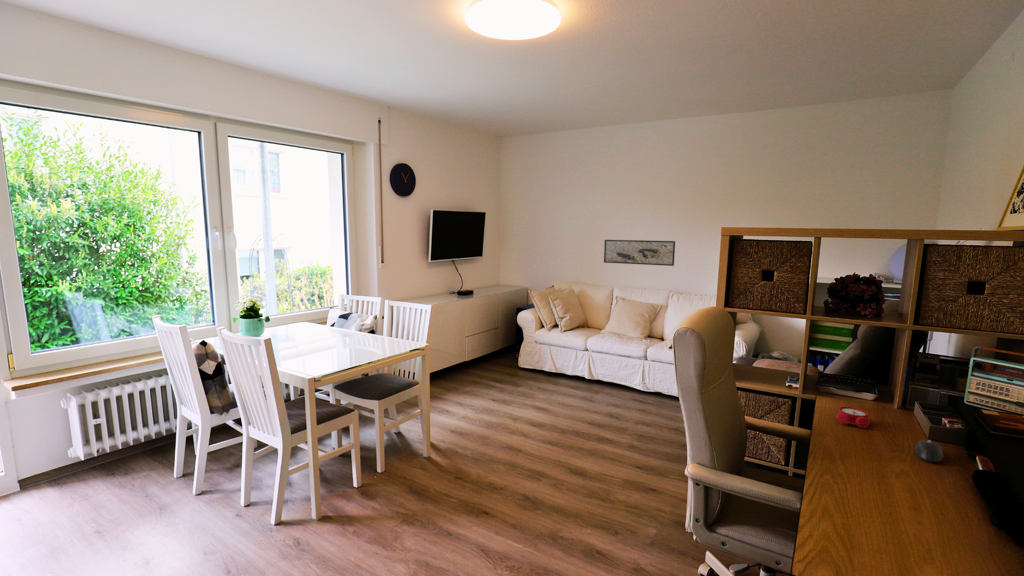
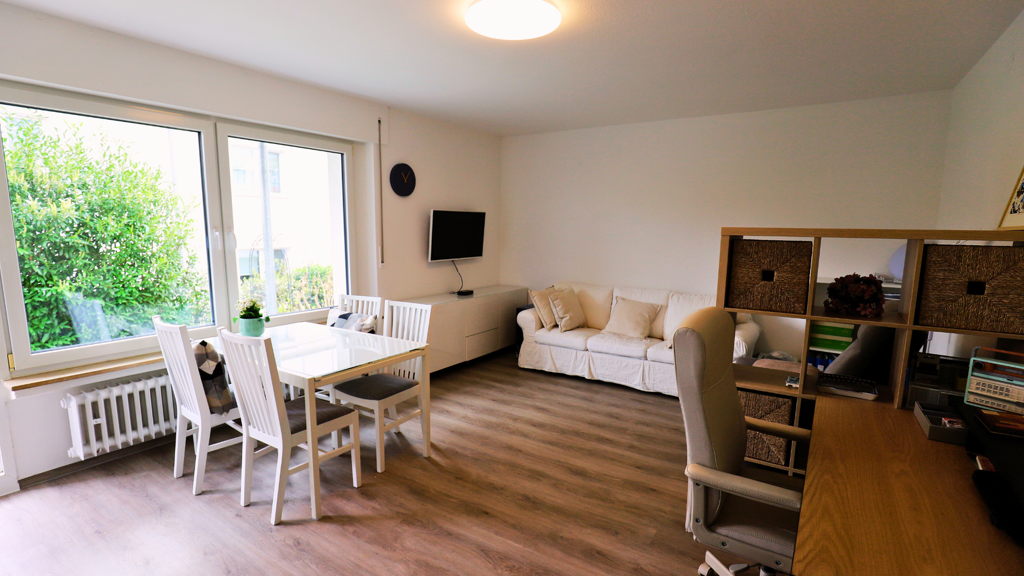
- mouse (929, 449)
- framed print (638, 252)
- alarm clock (853, 417)
